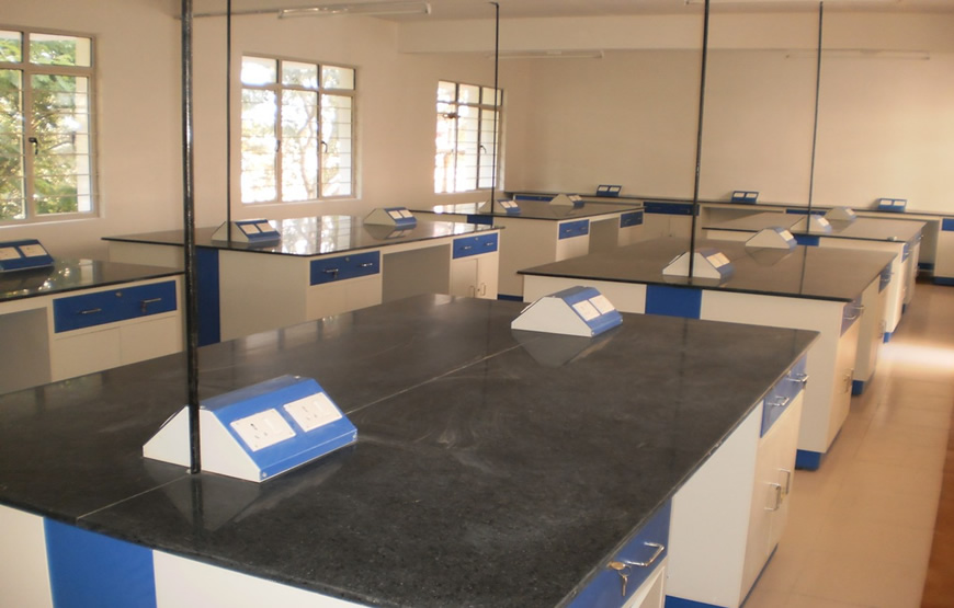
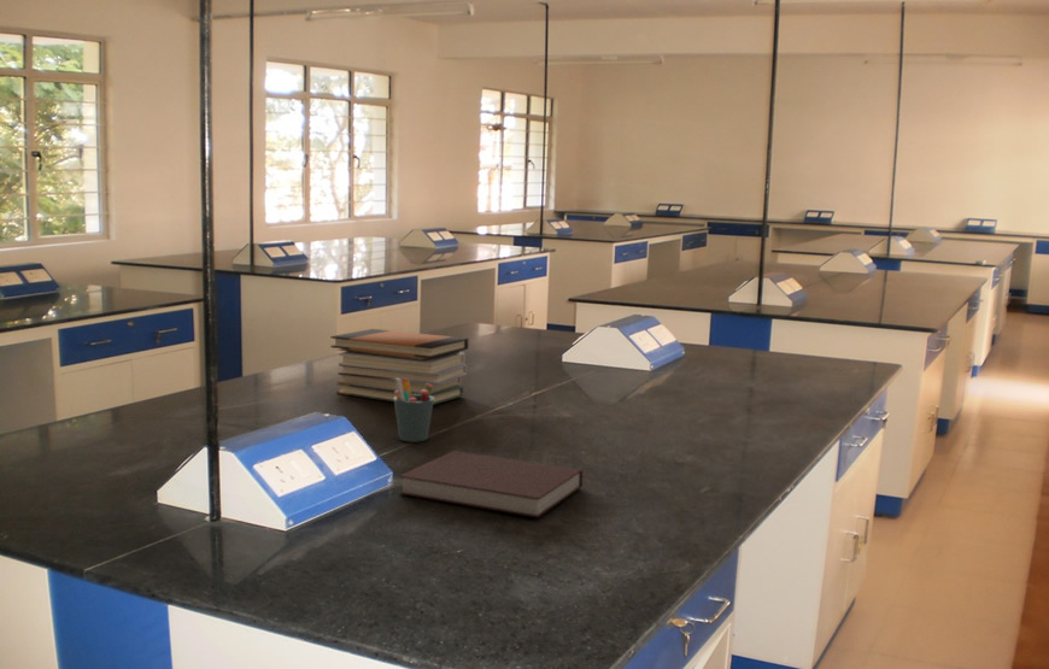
+ notebook (492, 481)
+ pen holder (412, 406)
+ book stack (400, 365)
